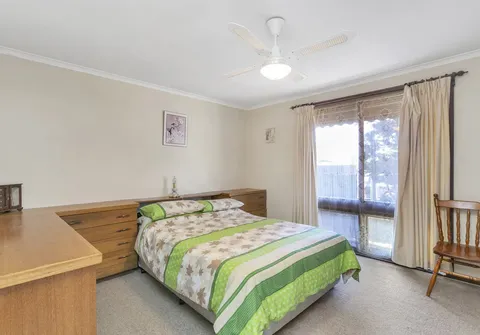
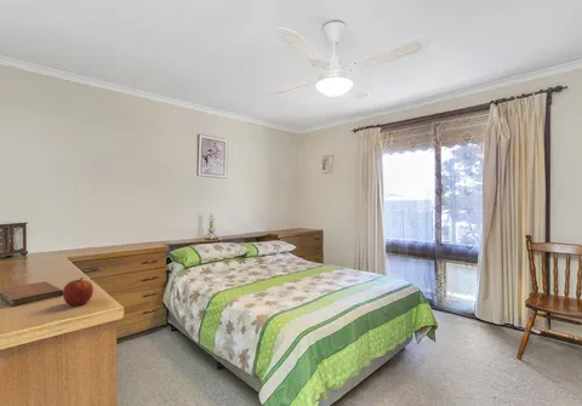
+ notebook (30, 292)
+ apple (78, 290)
